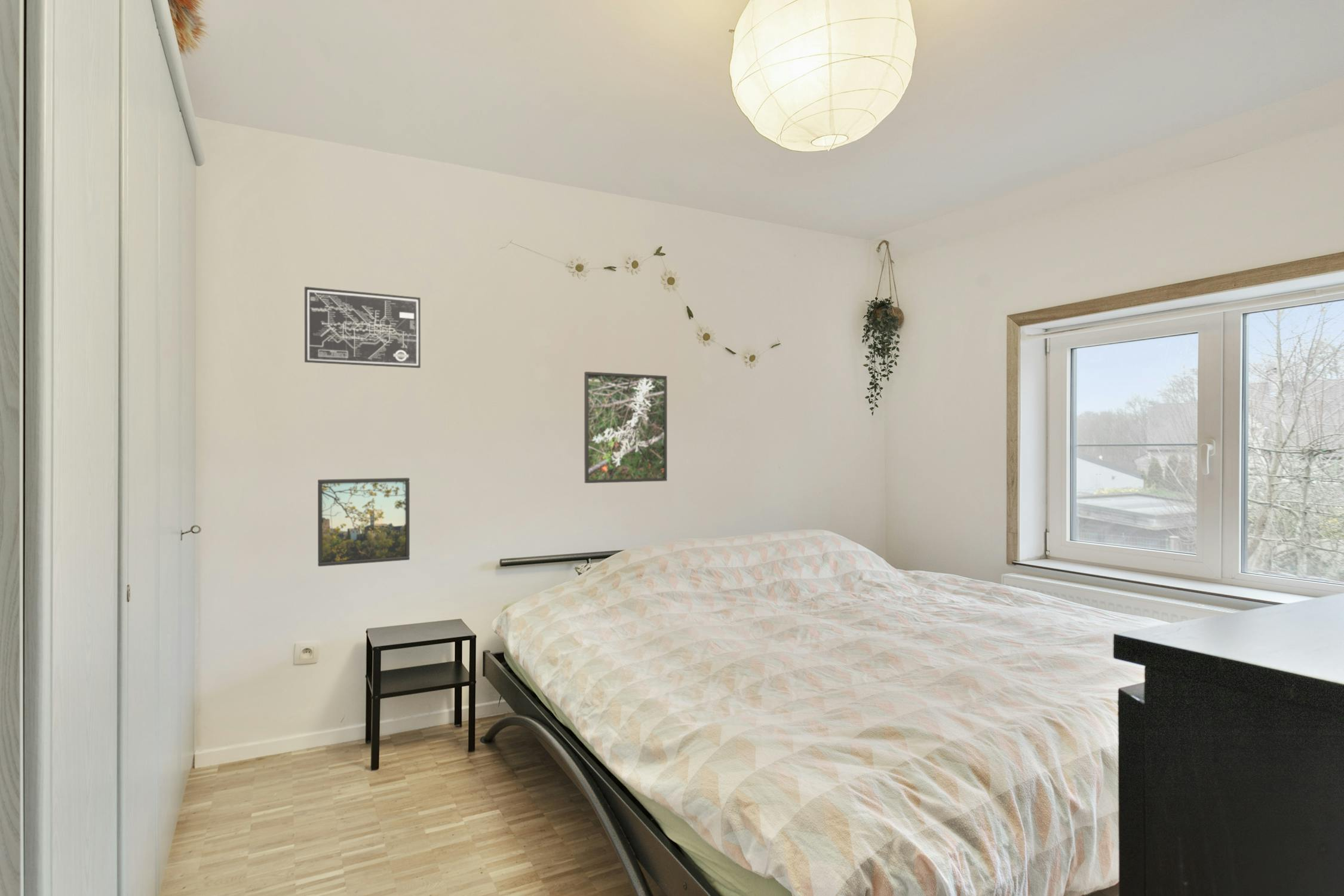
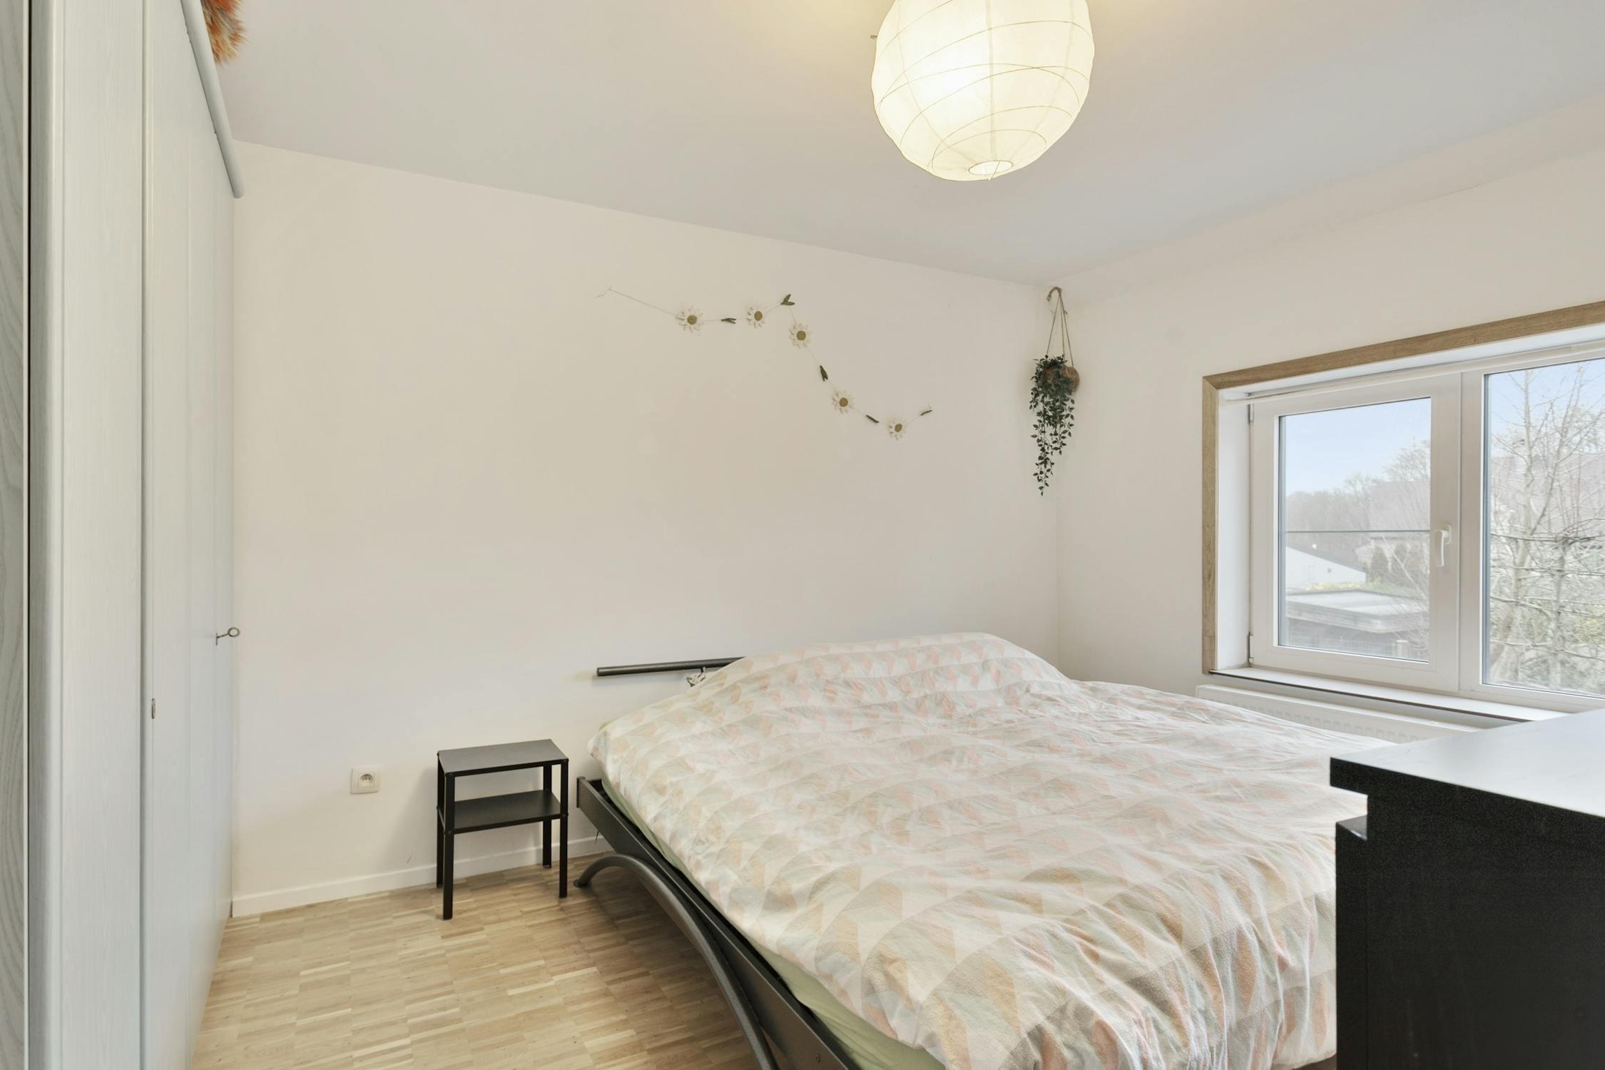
- wall art (364, 329)
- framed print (627, 428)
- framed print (364, 520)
